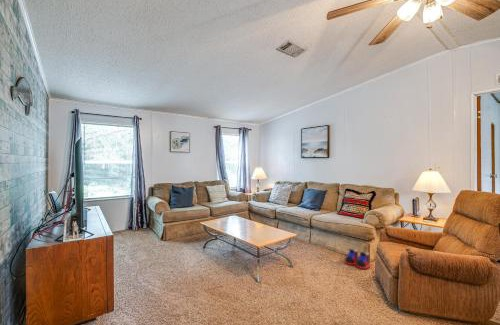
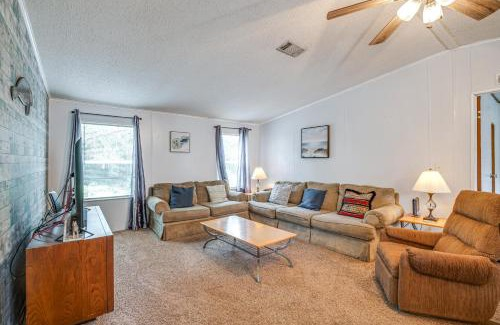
- shoes (357, 257)
